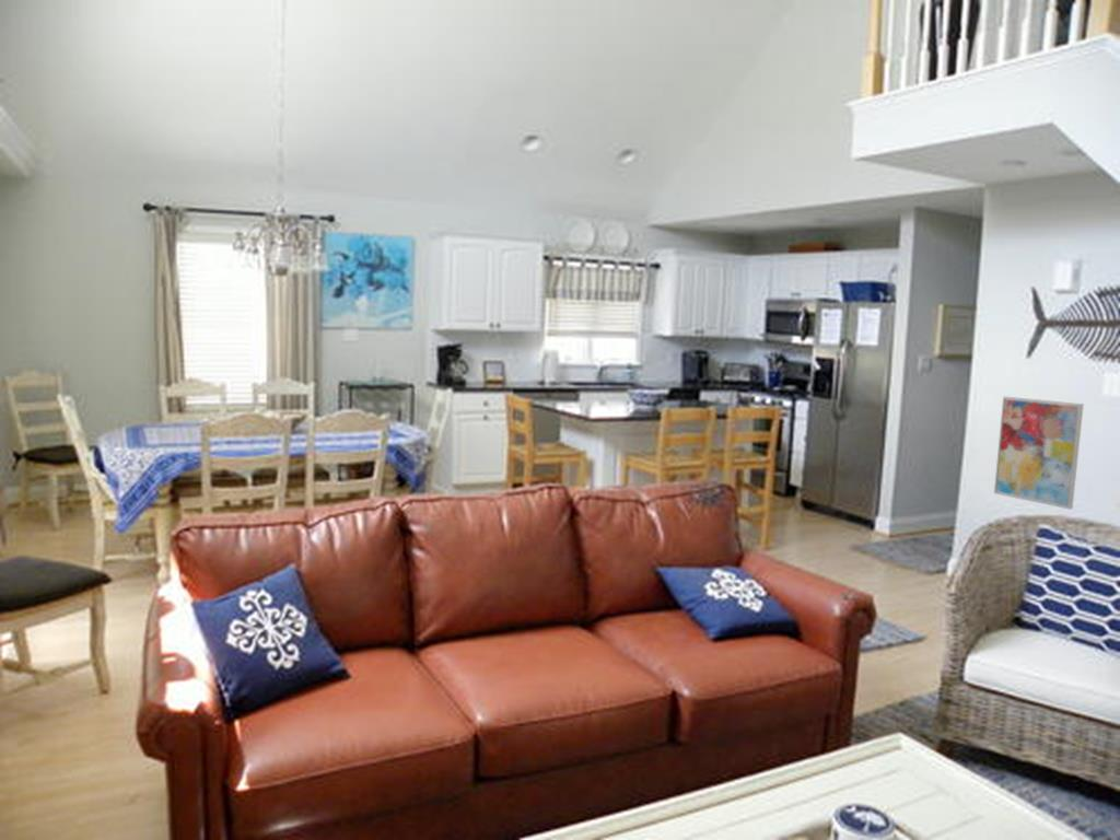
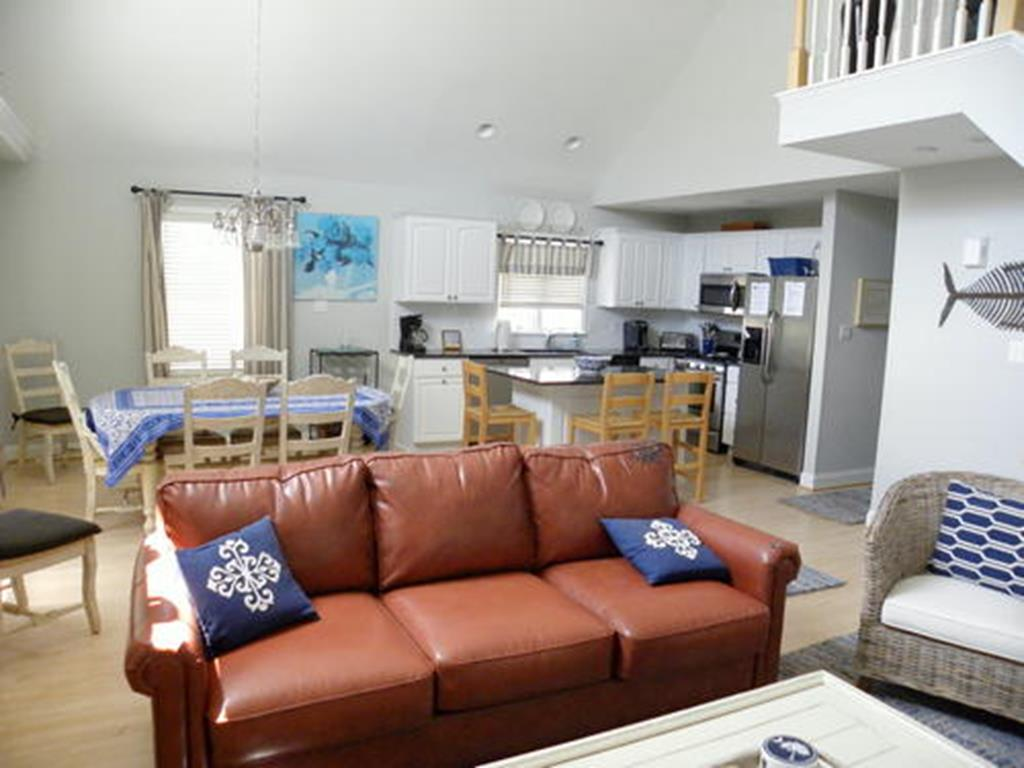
- wall art (1036, 451)
